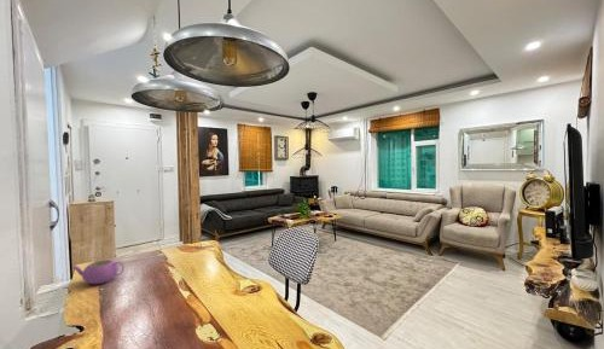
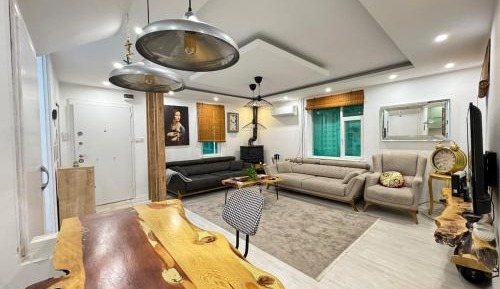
- teapot (99, 272)
